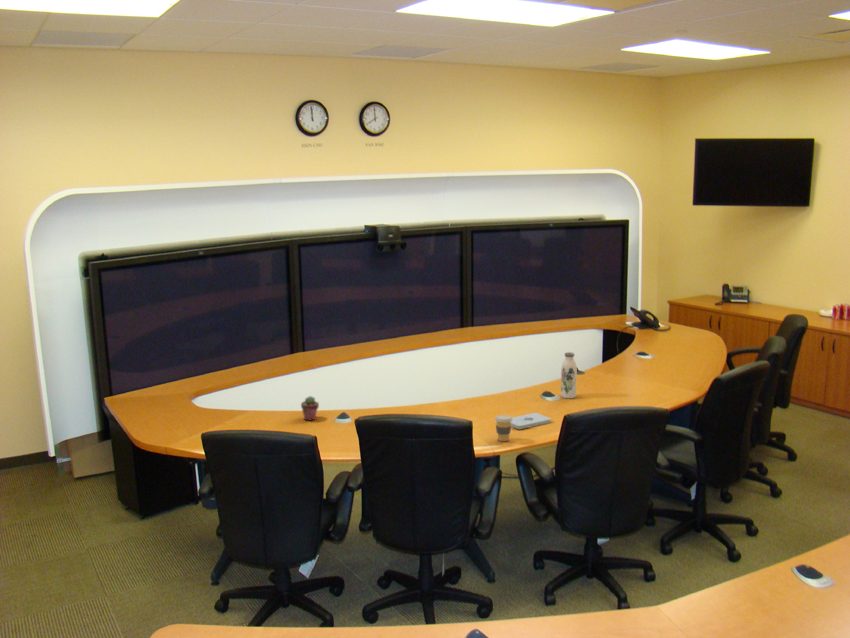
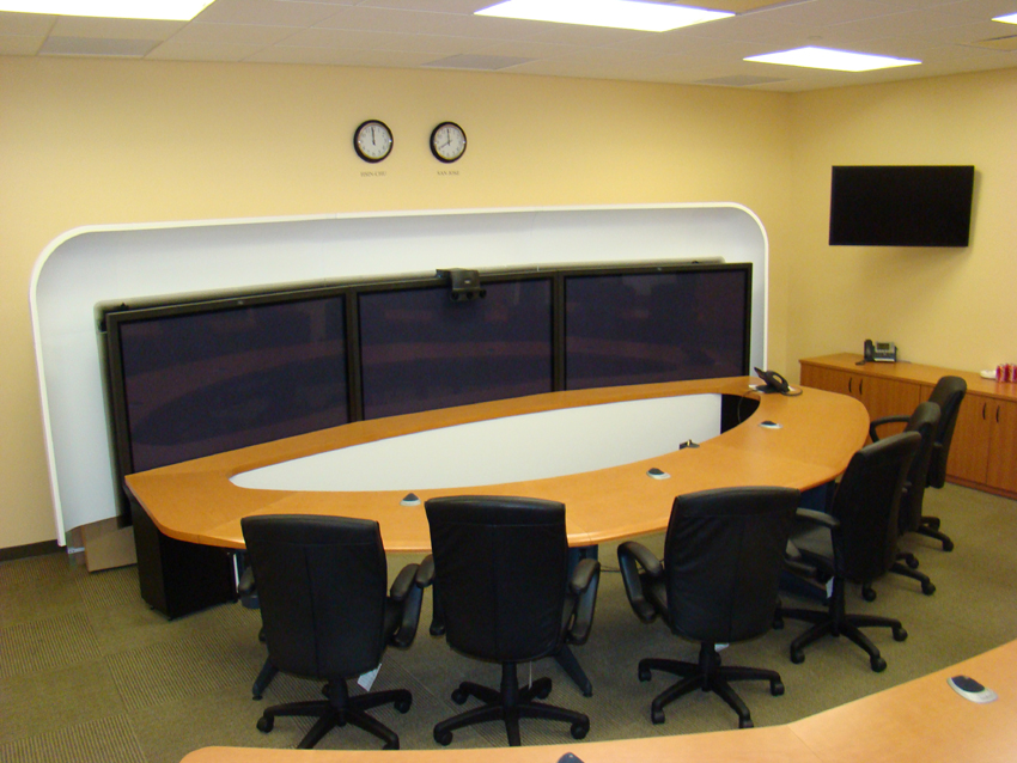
- water bottle (569, 374)
- notepad (527, 420)
- potted succulent (310, 407)
- coffee cup (503, 428)
